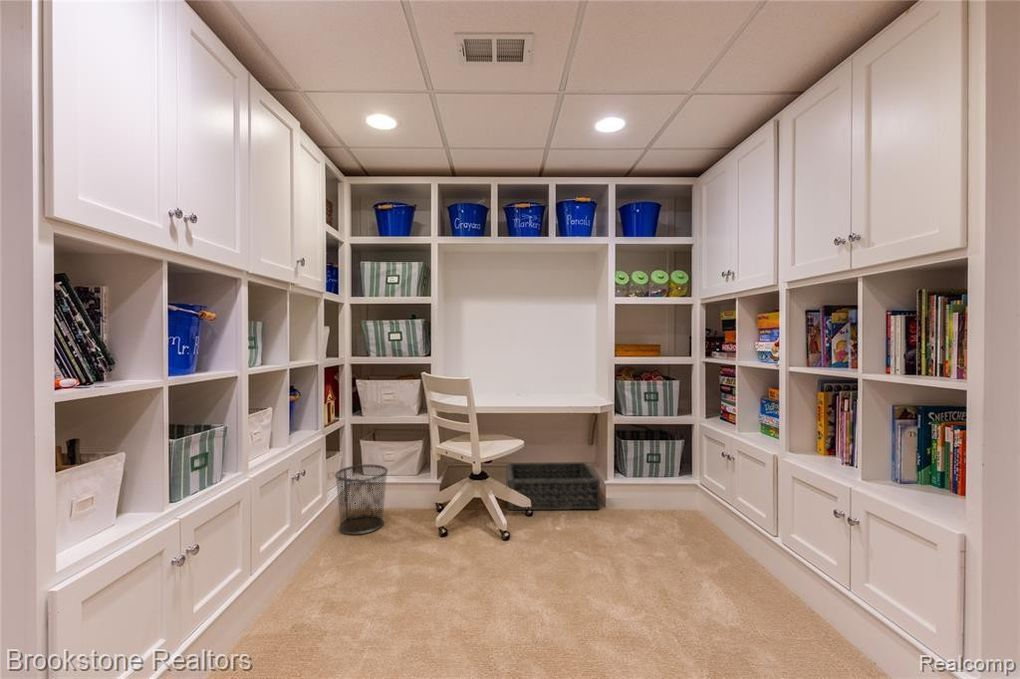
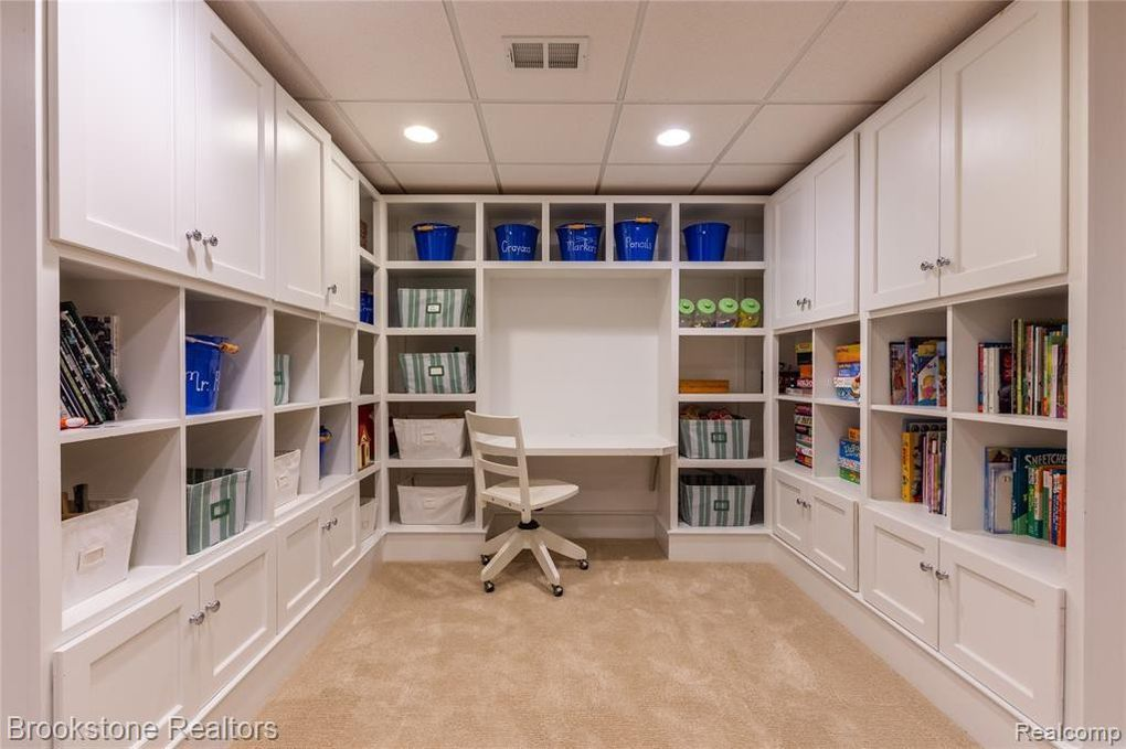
- basket (550, 484)
- waste bin (361, 498)
